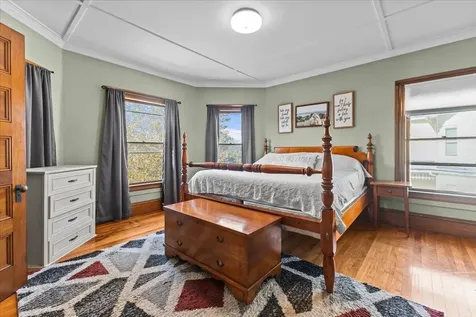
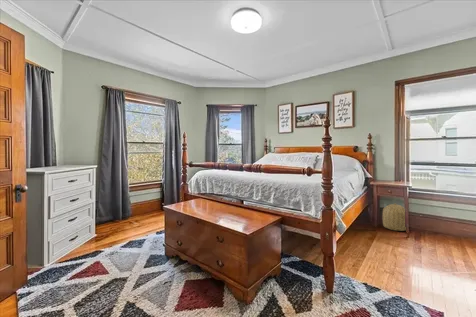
+ basket (395, 216)
